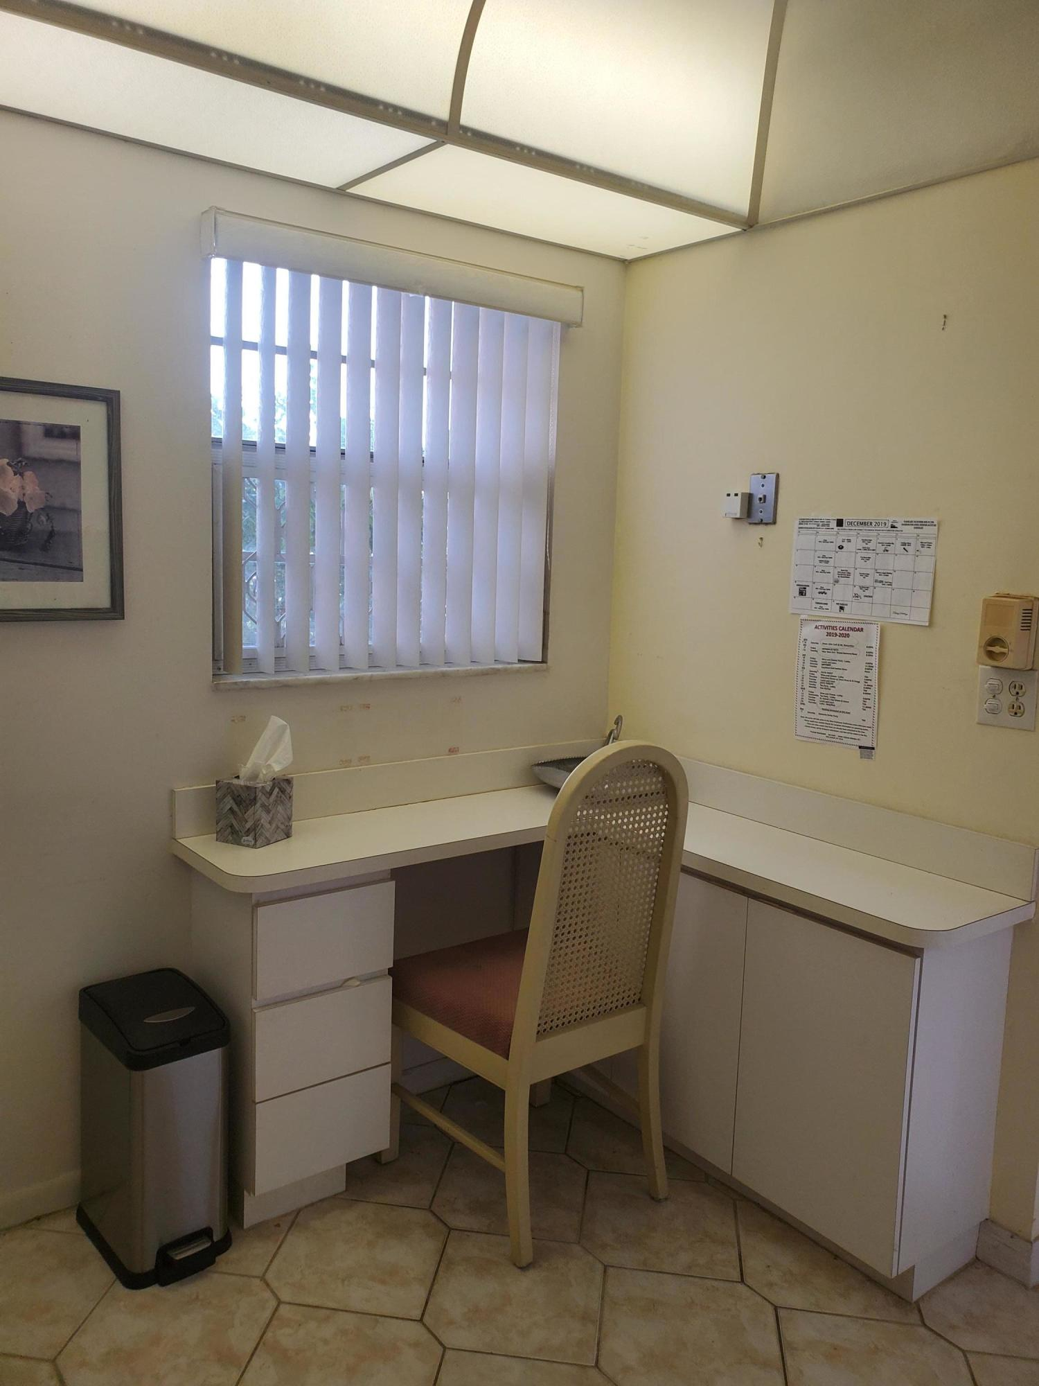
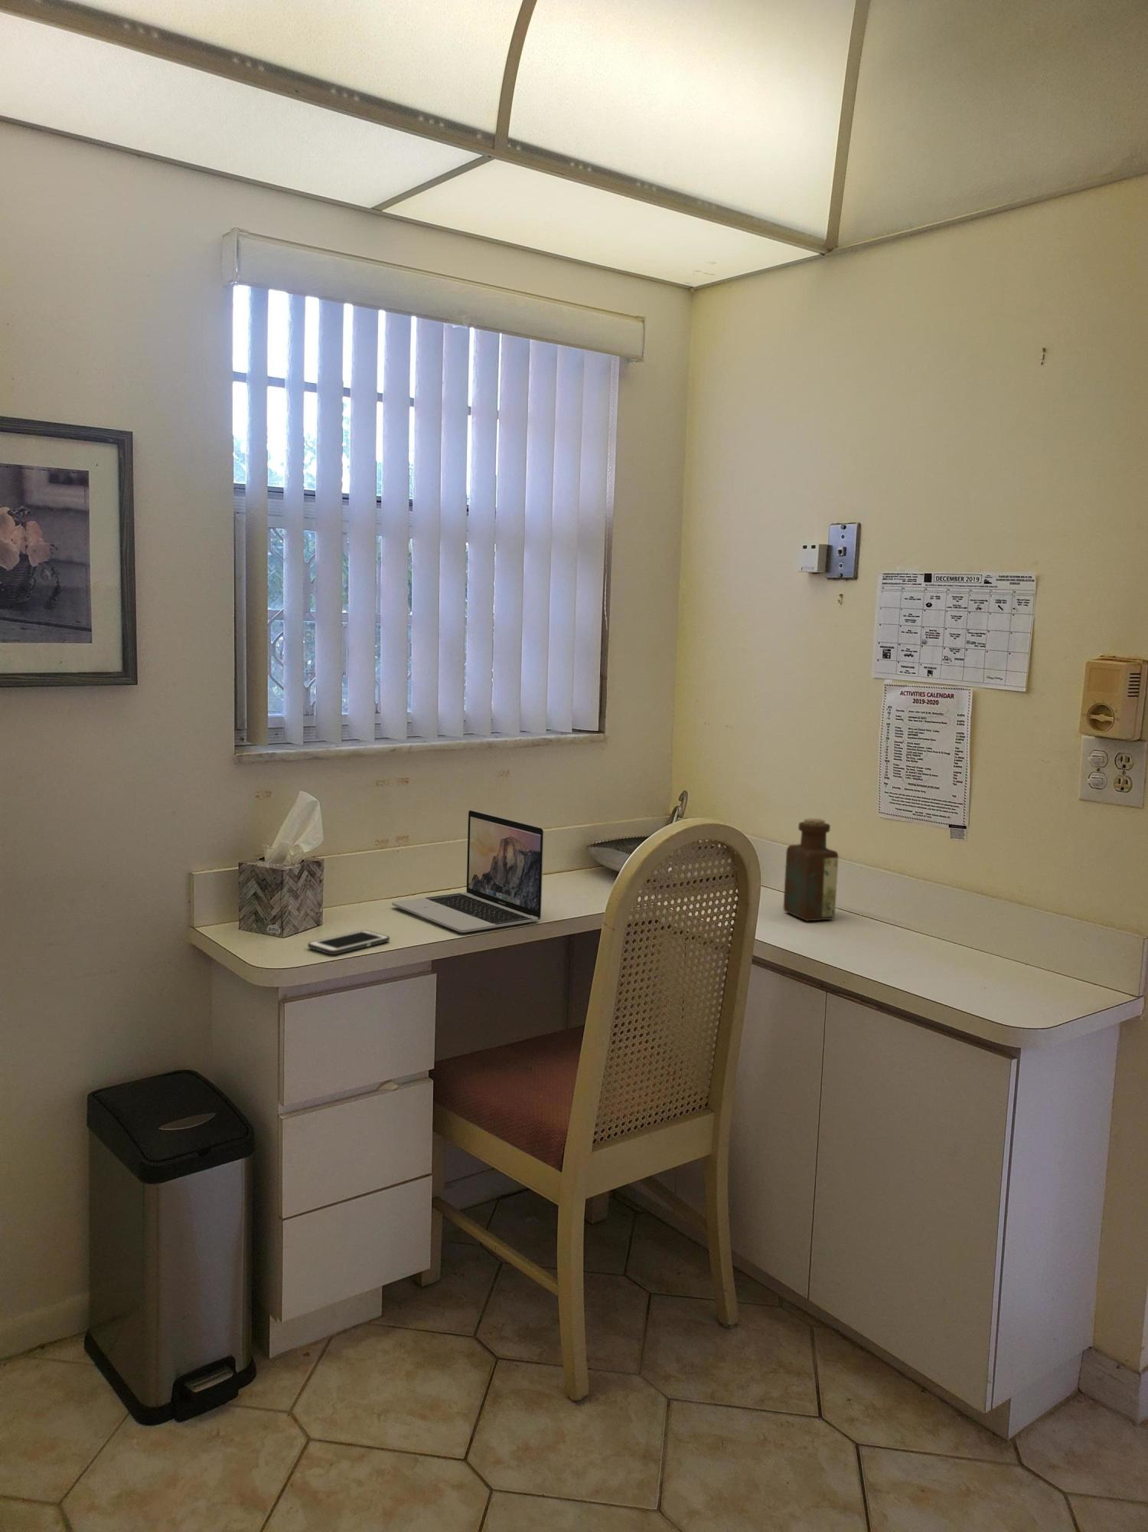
+ laptop (467, 867)
+ cell phone (348, 942)
+ bottle (812, 867)
